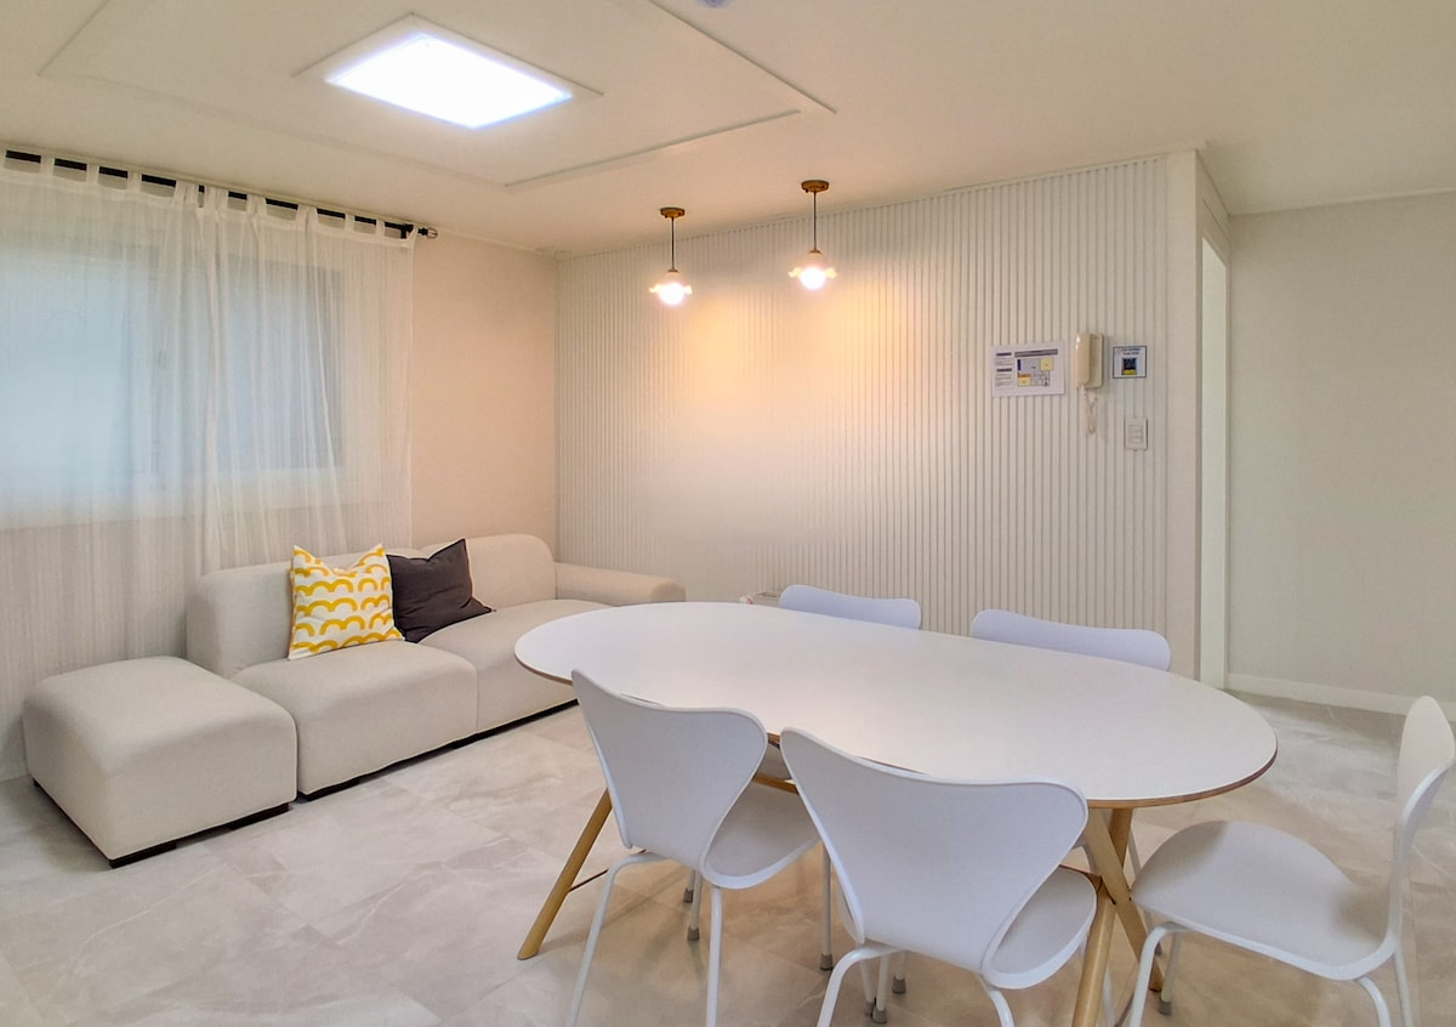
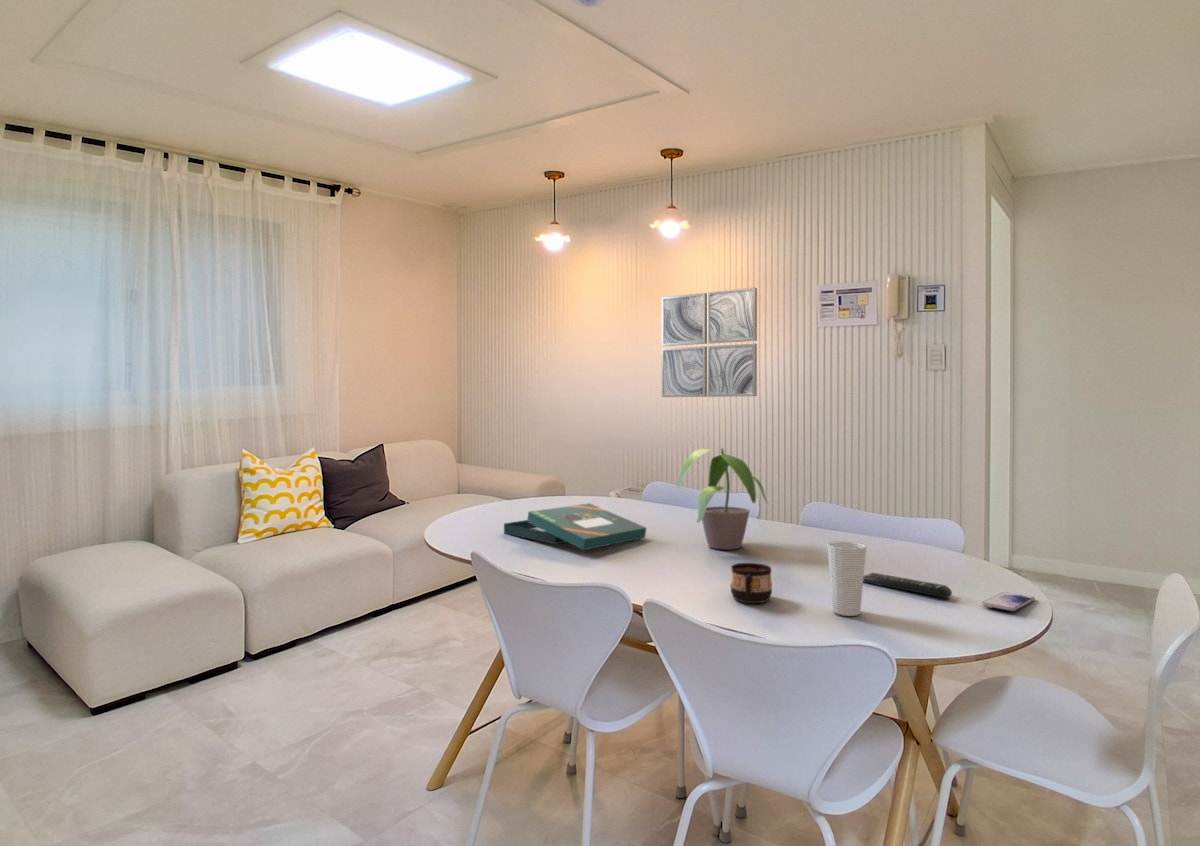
+ wall art (706, 343)
+ smartphone (1008, 601)
+ board game (573, 522)
+ cup (846, 578)
+ cup (749, 583)
+ remote control (903, 584)
+ potted plant (726, 497)
